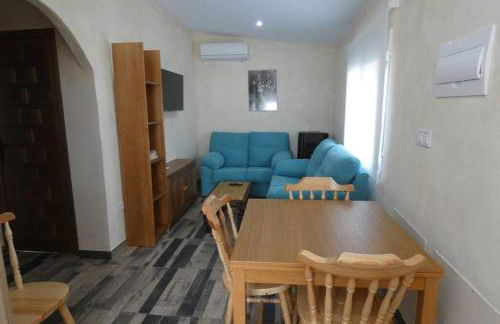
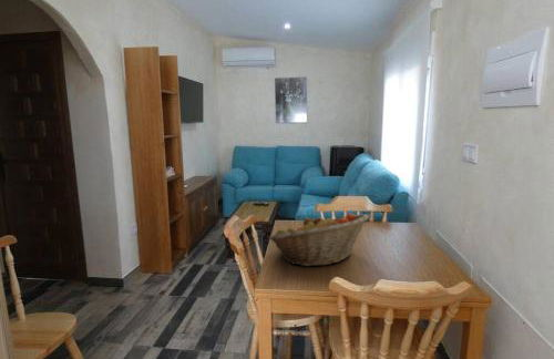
+ fruit basket (319, 234)
